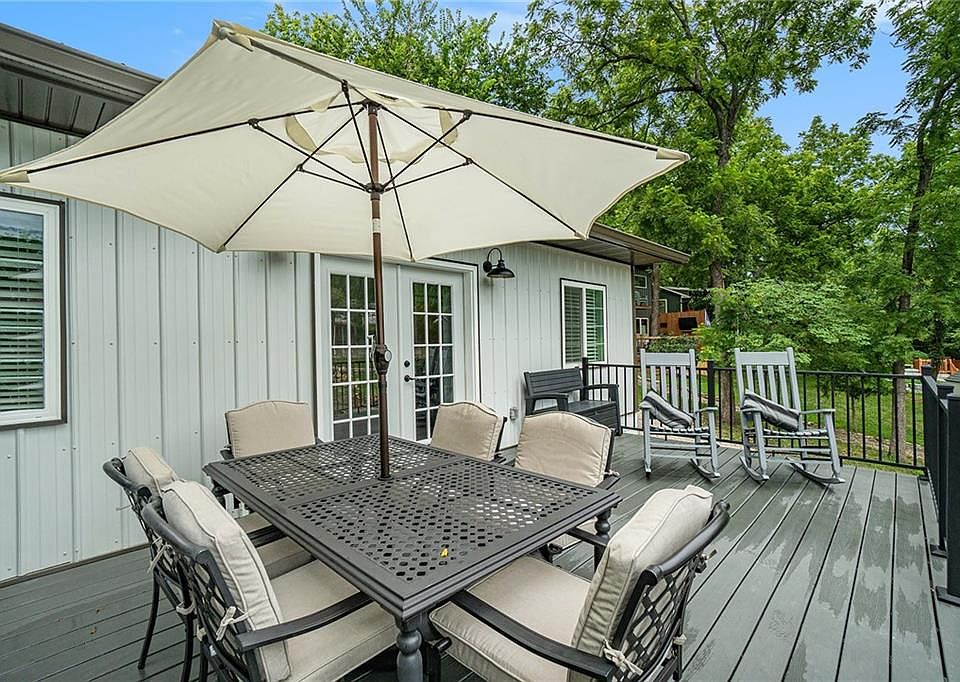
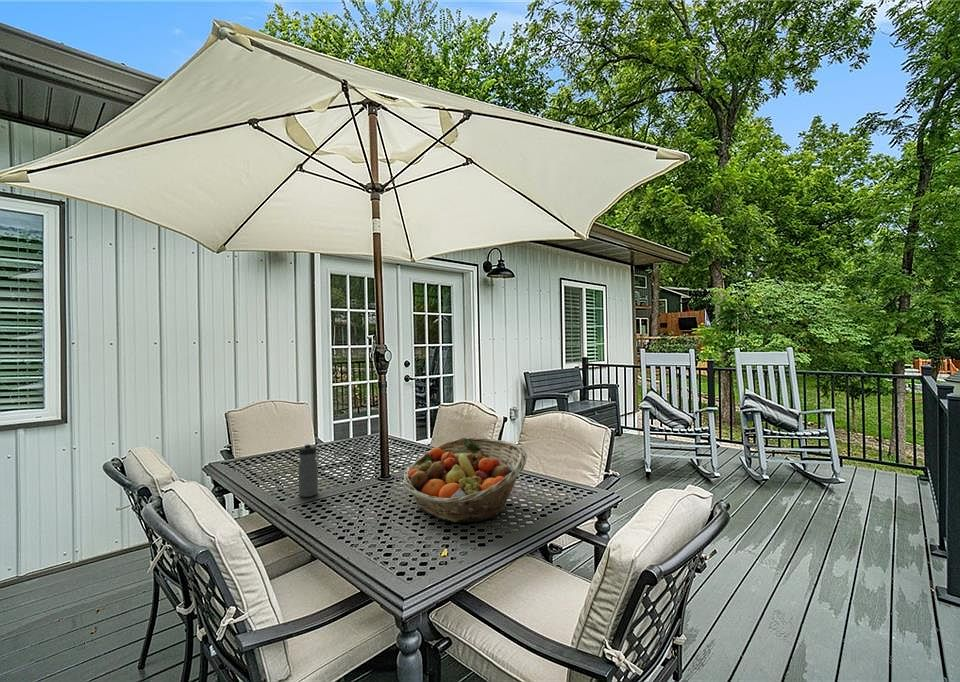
+ water bottle (308, 469)
+ fruit basket (463, 476)
